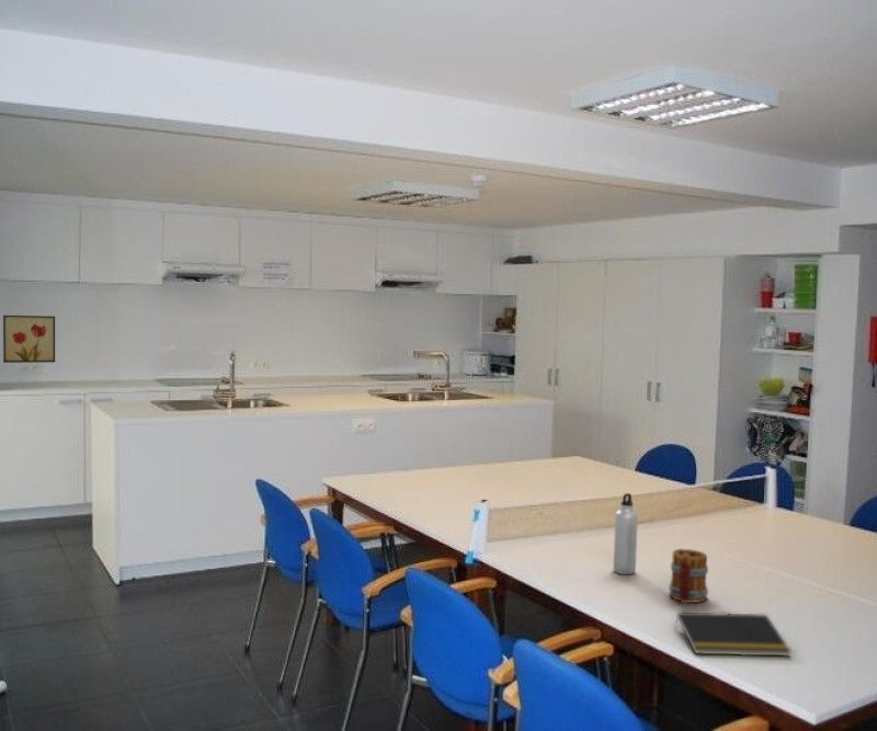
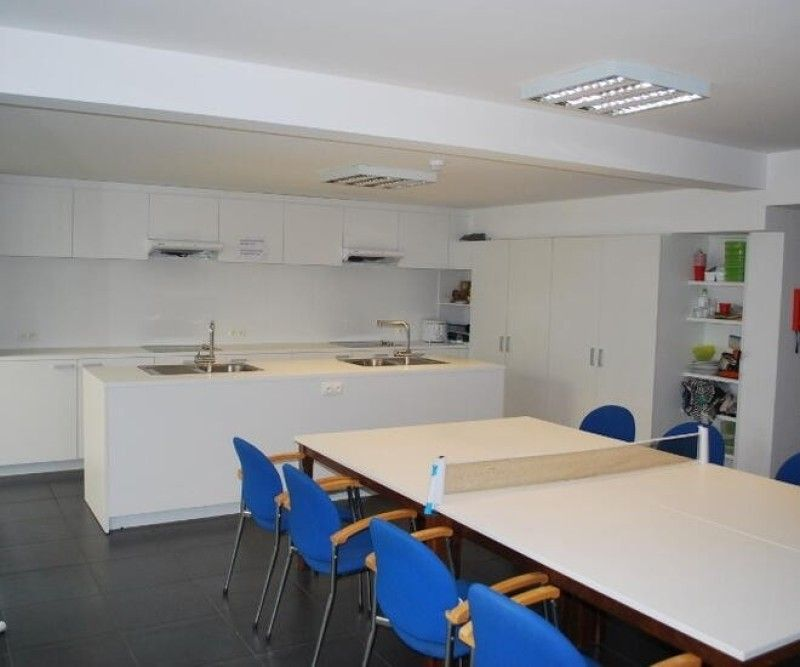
- water bottle (625, 533)
- wall art (29, 339)
- notepad (731, 632)
- mug (687, 573)
